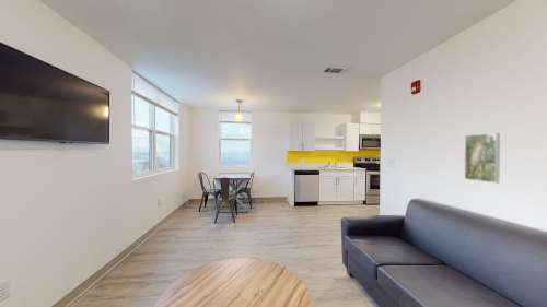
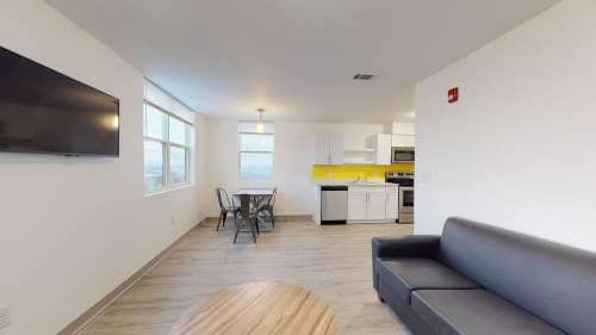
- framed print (480, 157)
